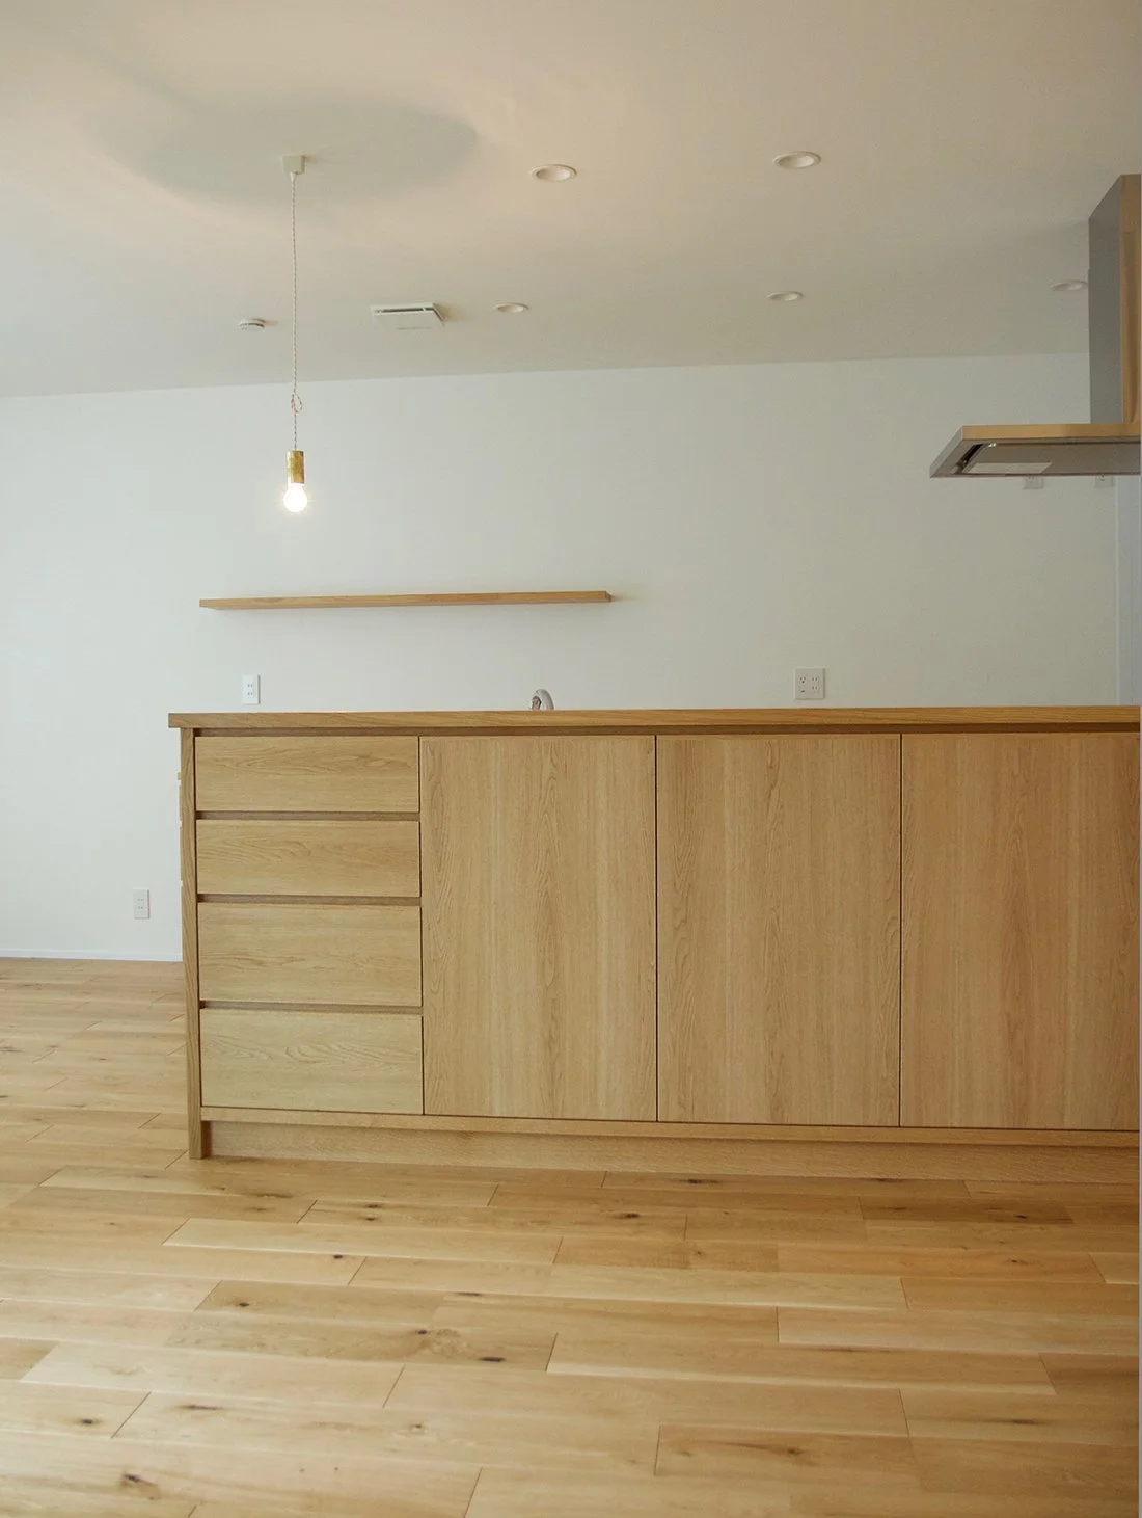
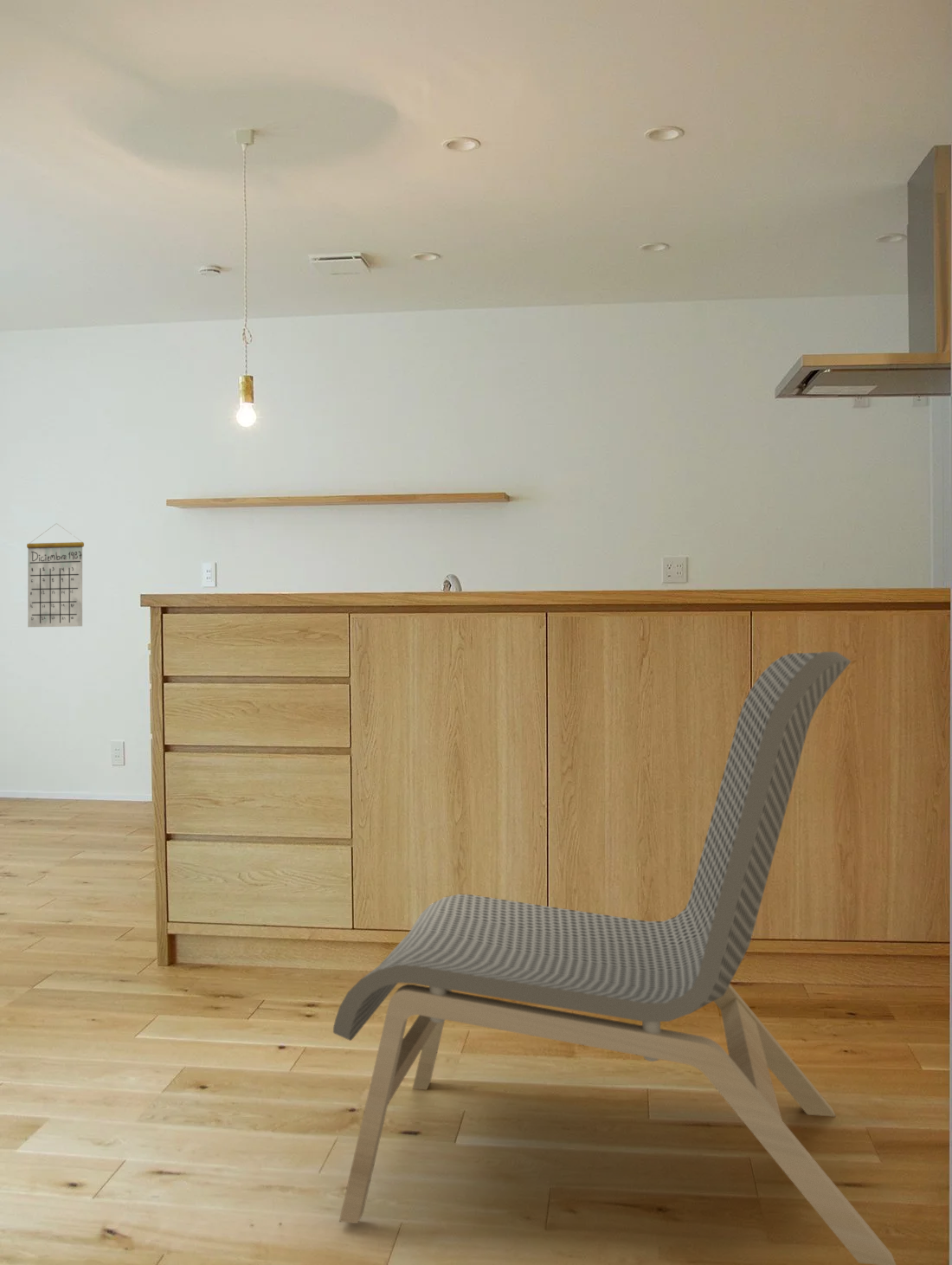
+ calendar (55, 574)
+ dining chair (603, 914)
